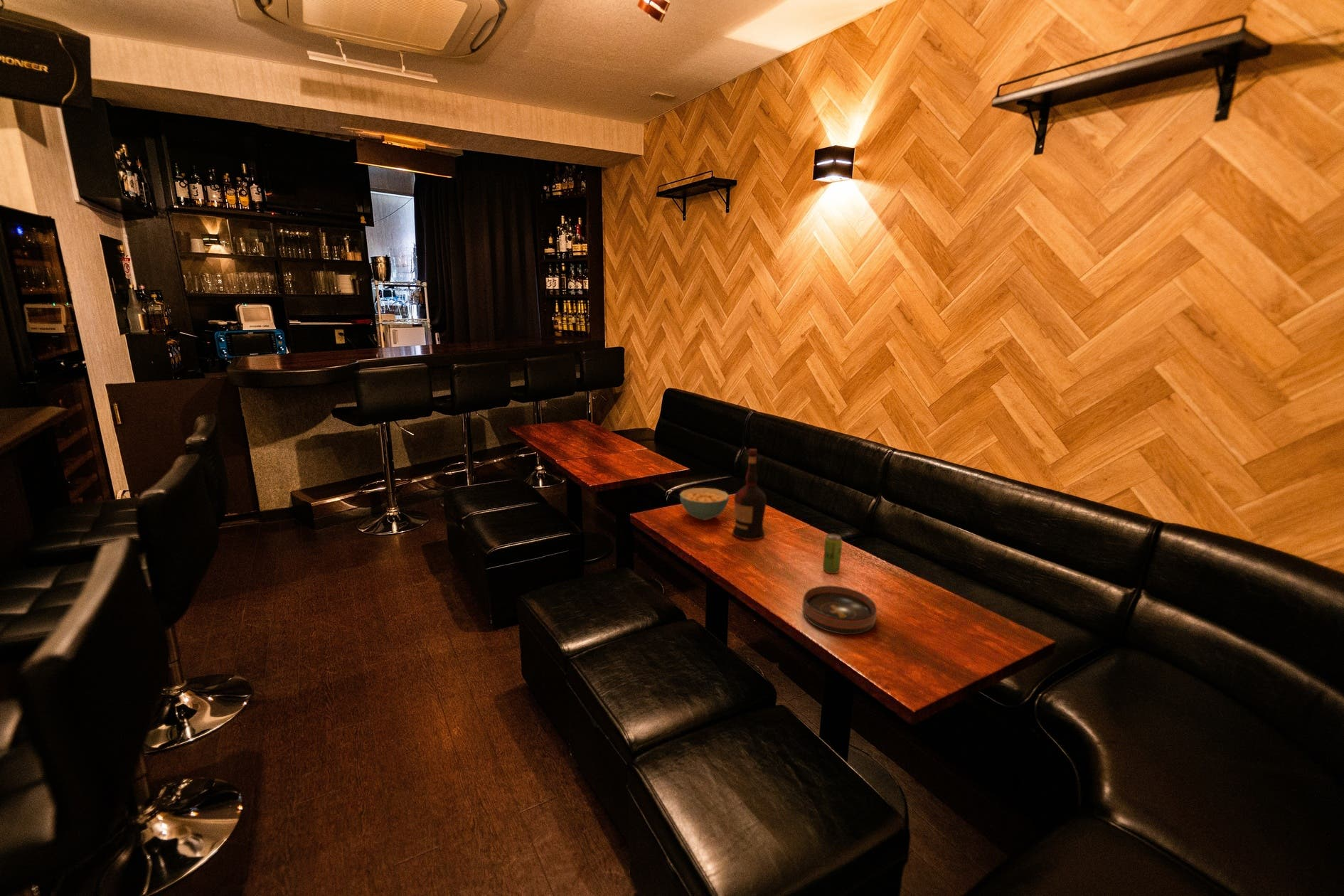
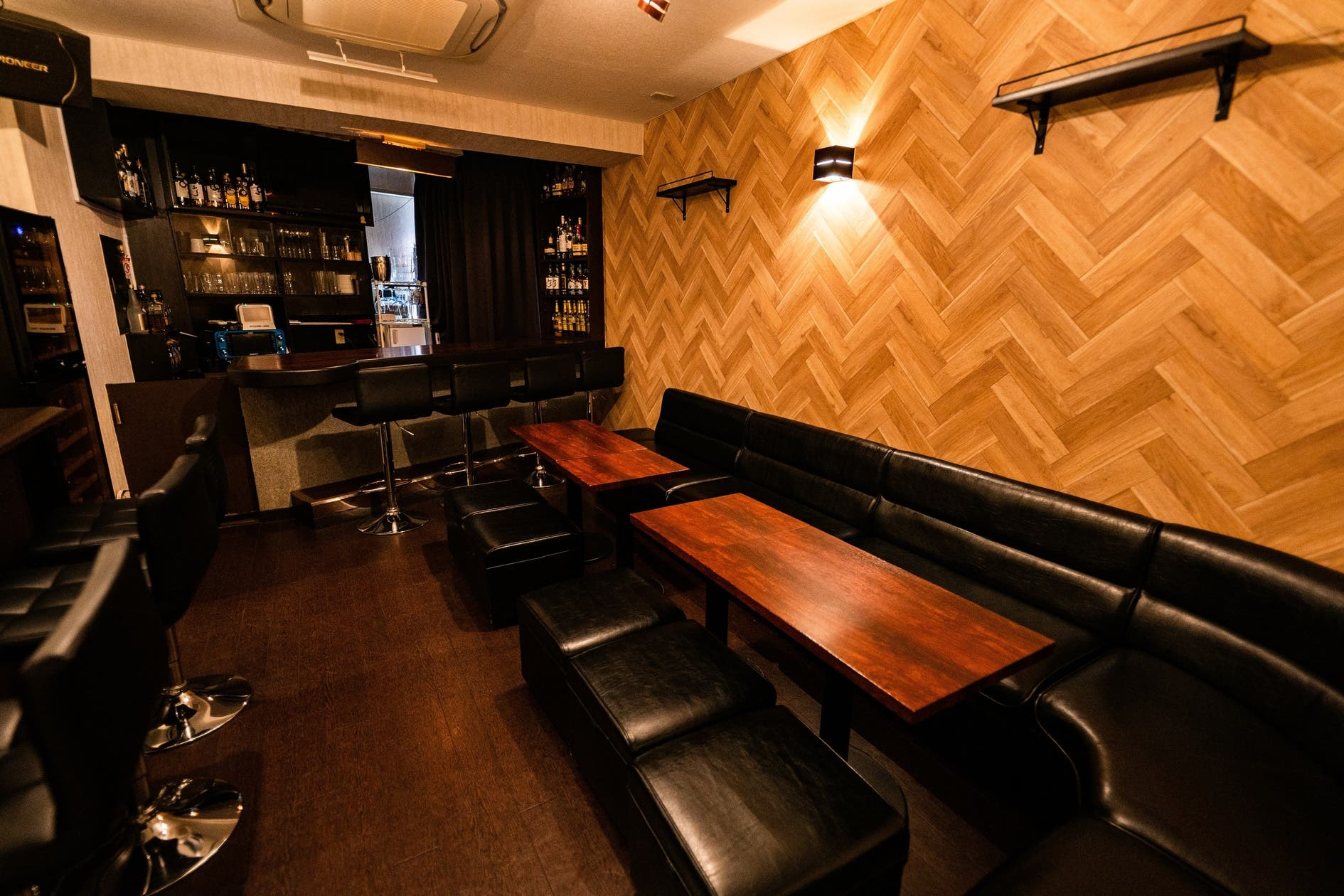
- cereal bowl (704, 506)
- ashtray (838, 609)
- liquor (750, 493)
- beverage can (832, 553)
